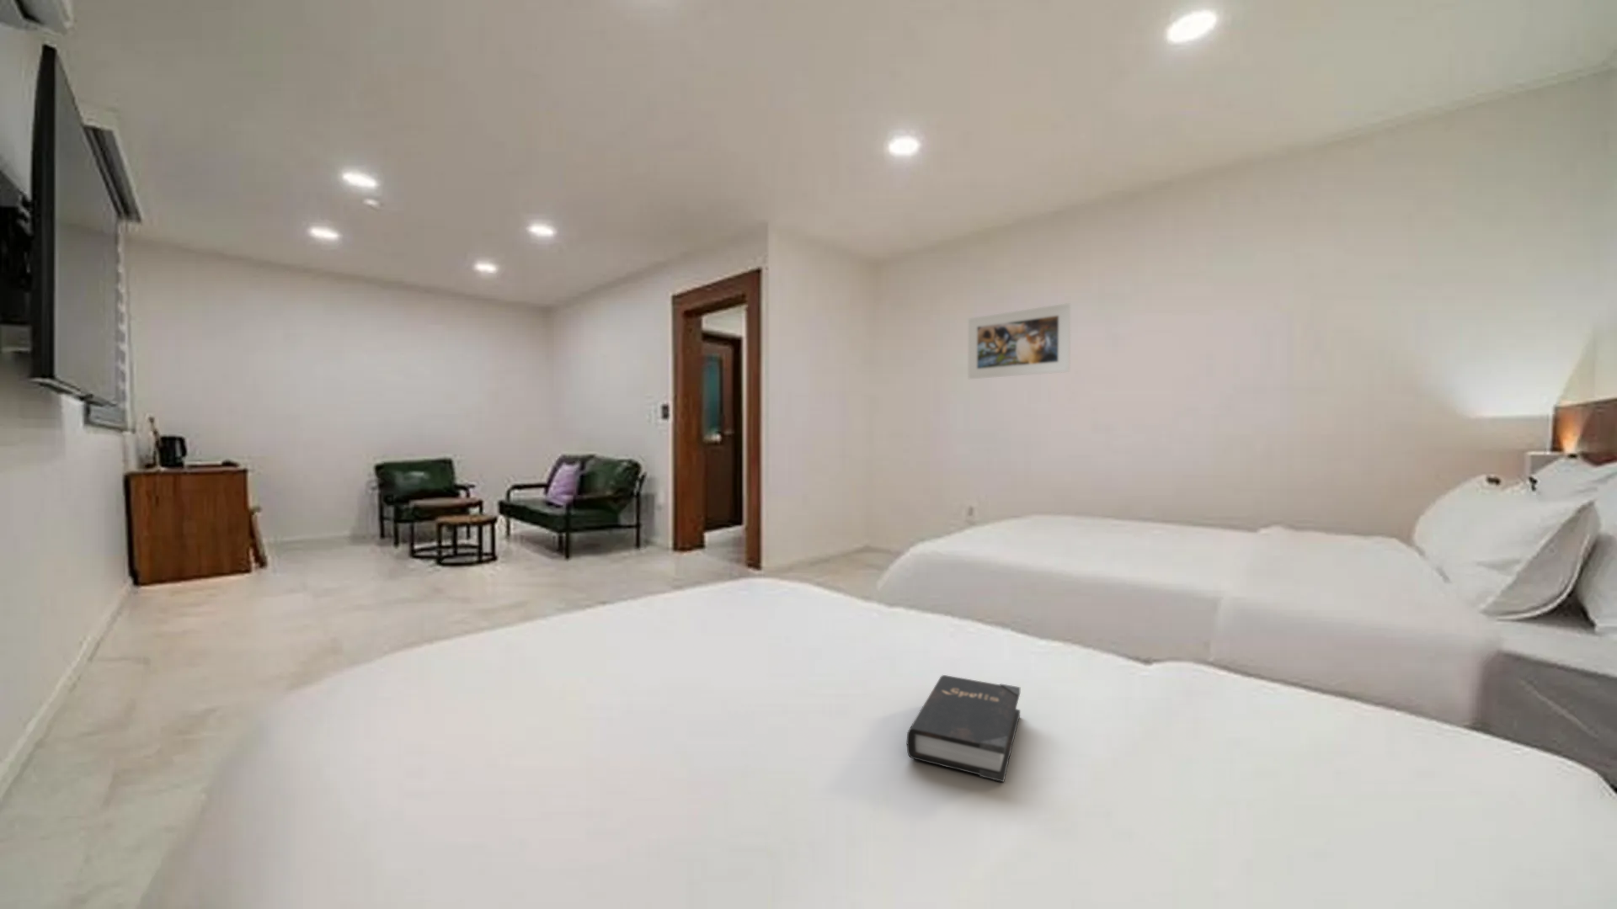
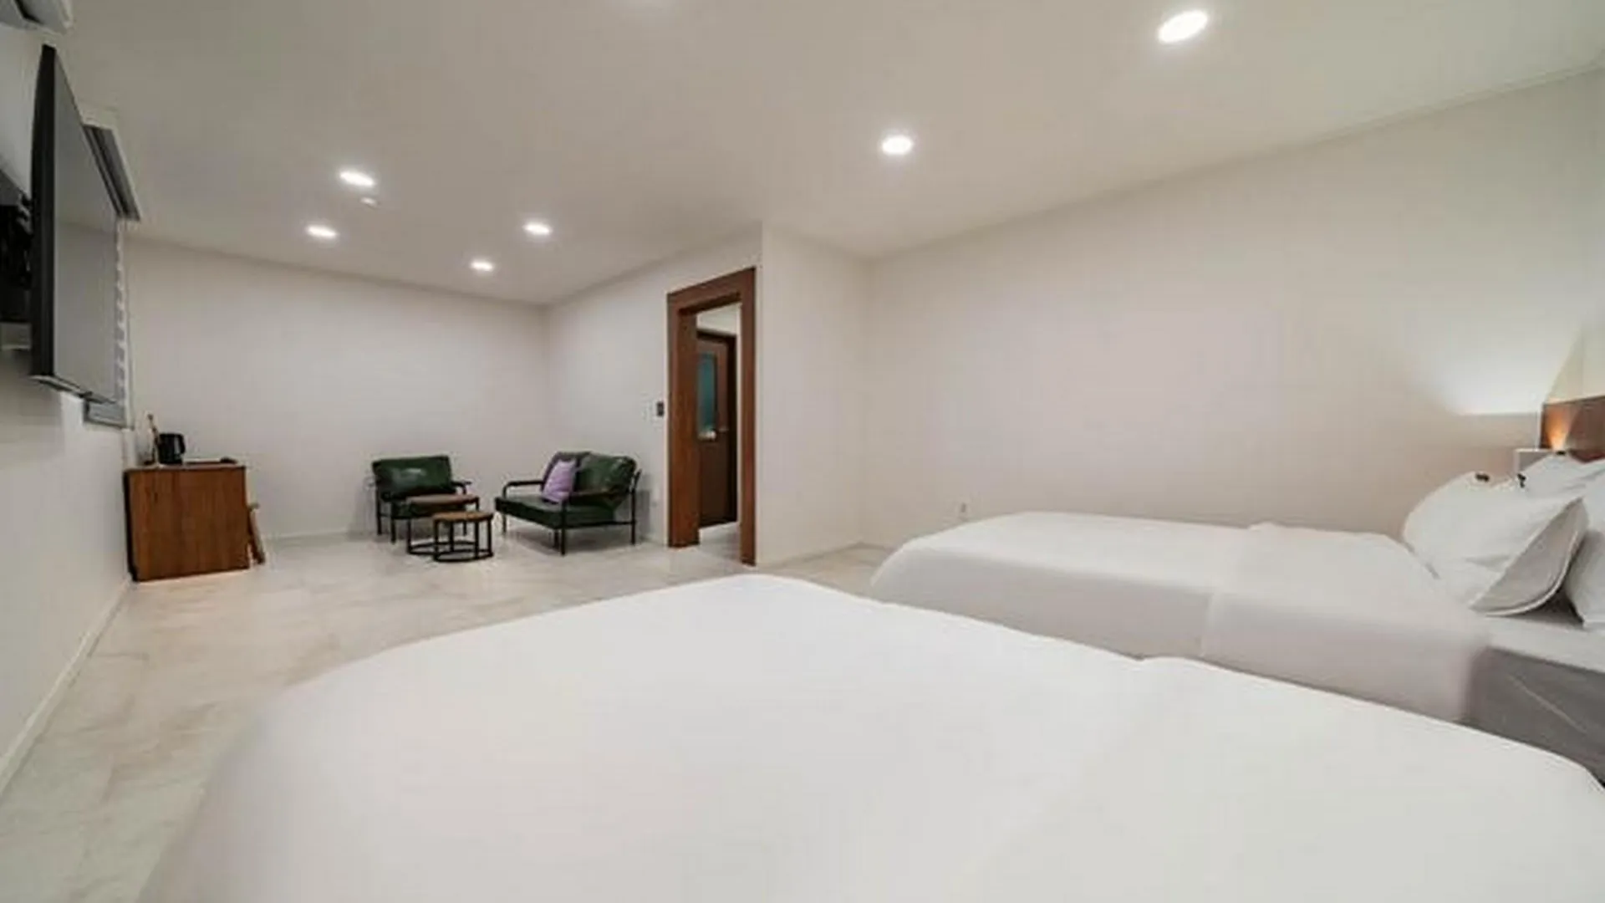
- hardback book (967, 720)
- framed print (1016, 343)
